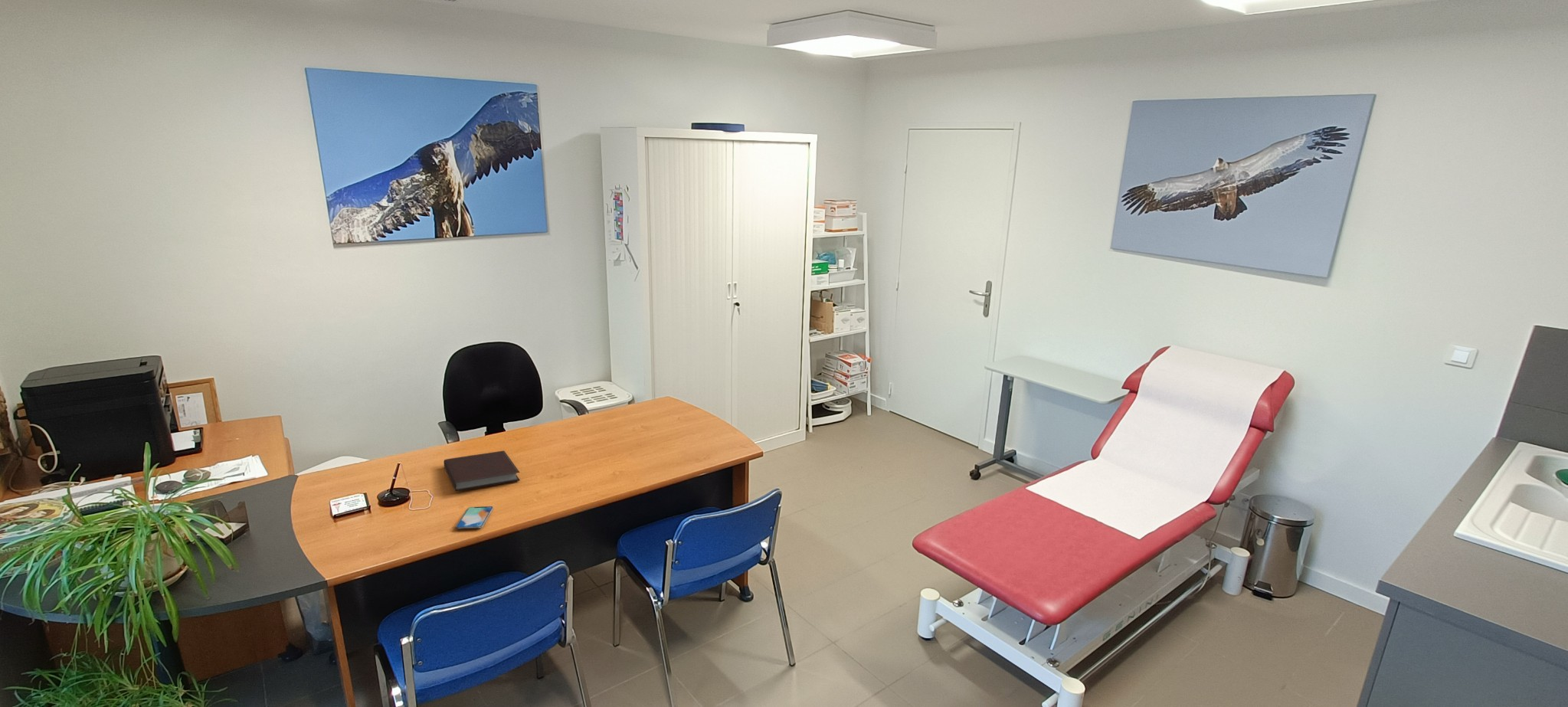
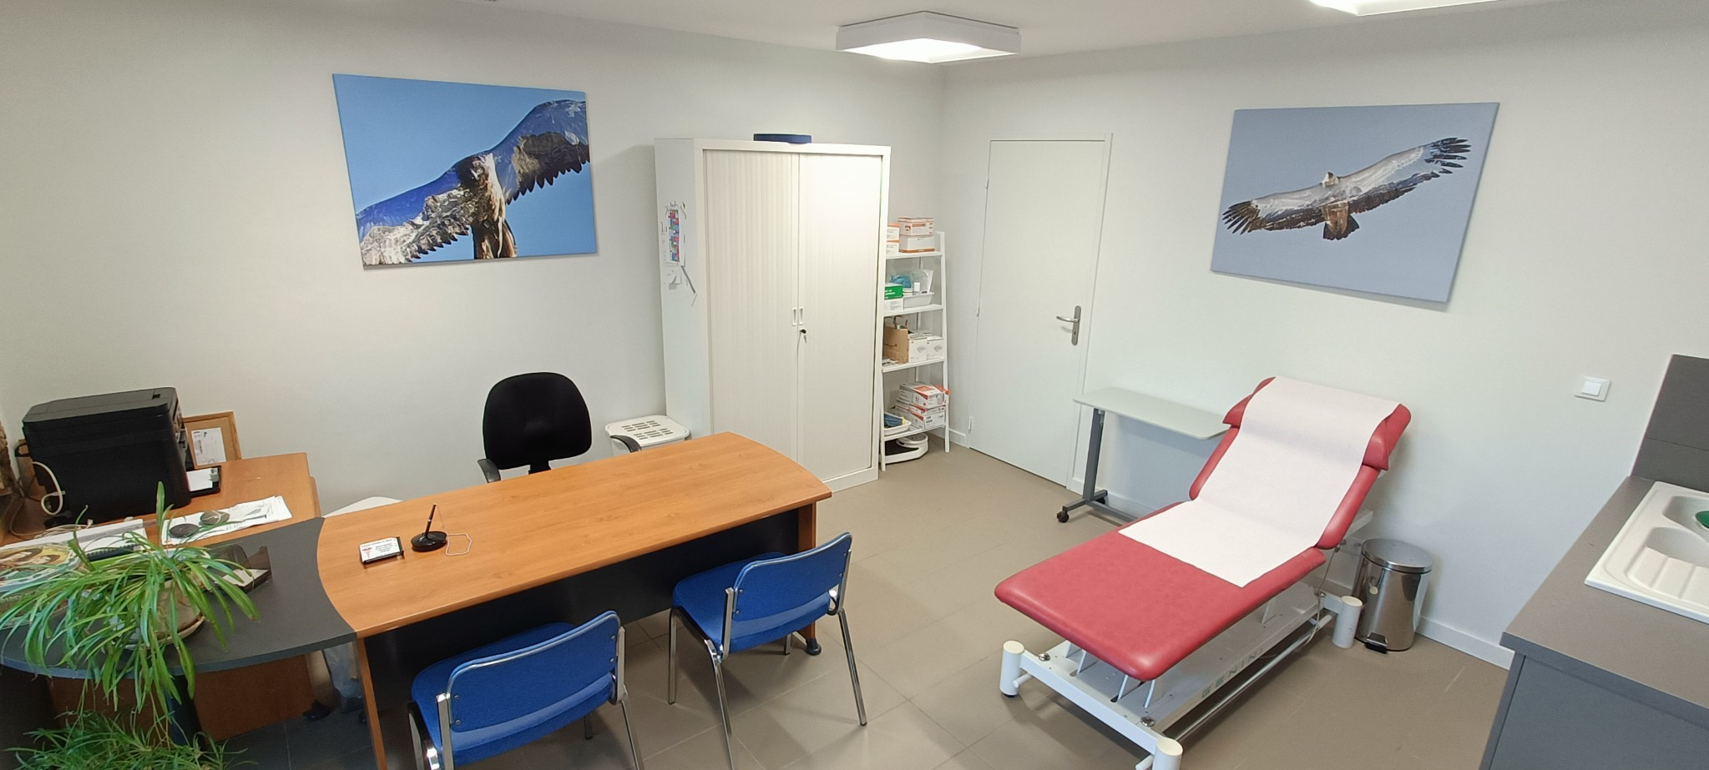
- smartphone (475, 517)
- notebook (481, 470)
